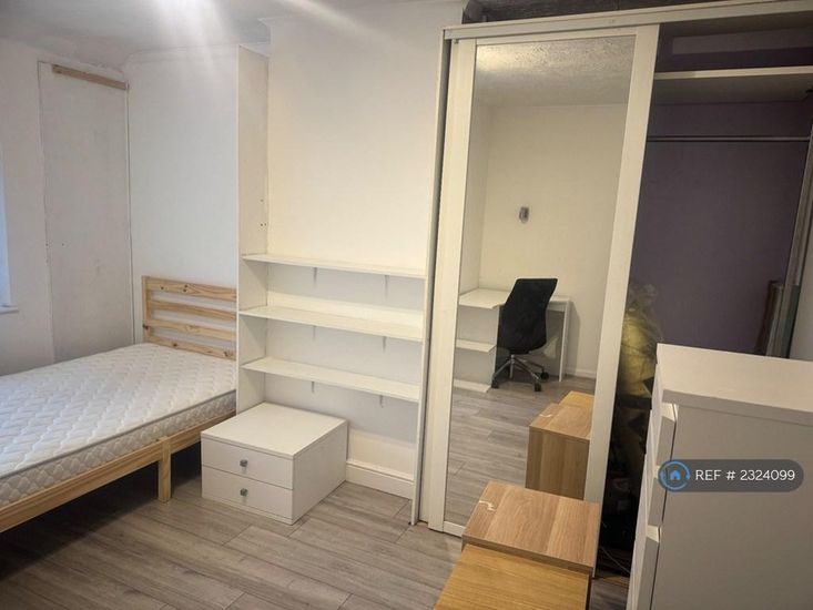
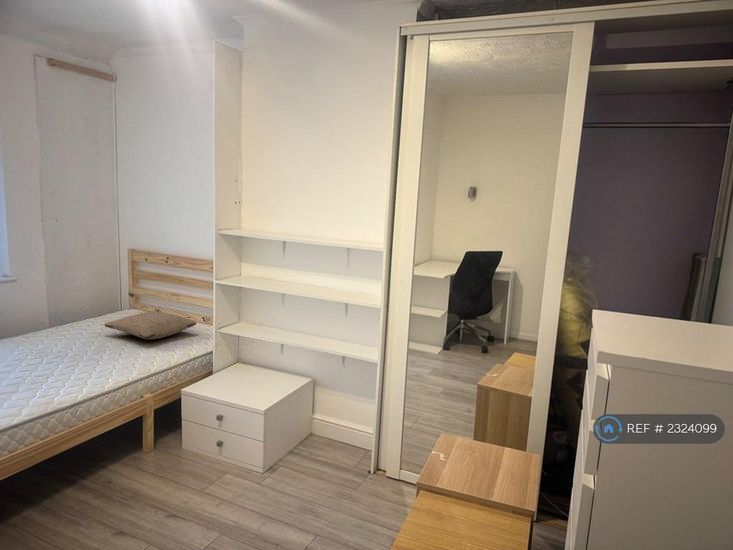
+ pillow (152, 324)
